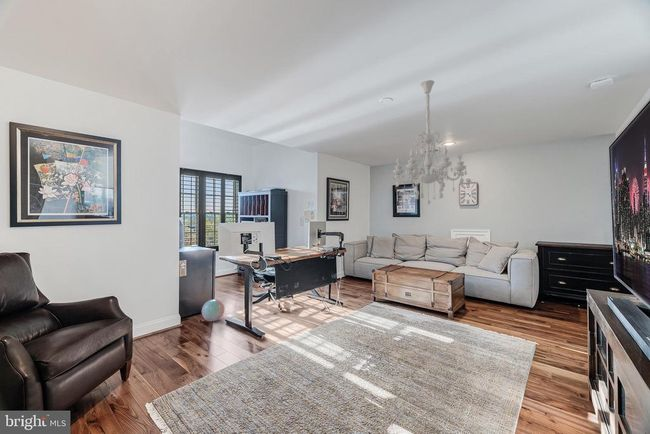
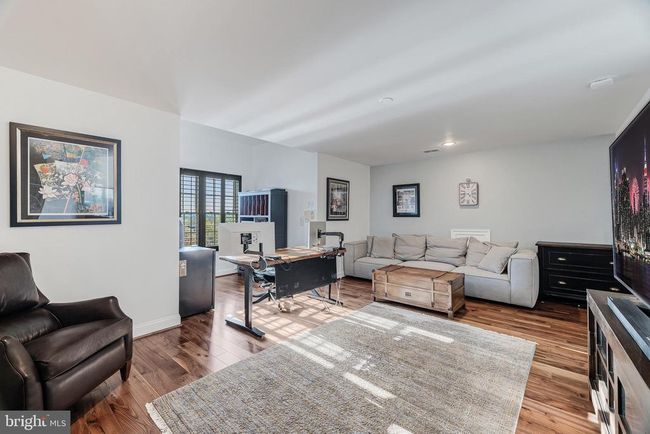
- ball (213, 310)
- chandelier (428, 143)
